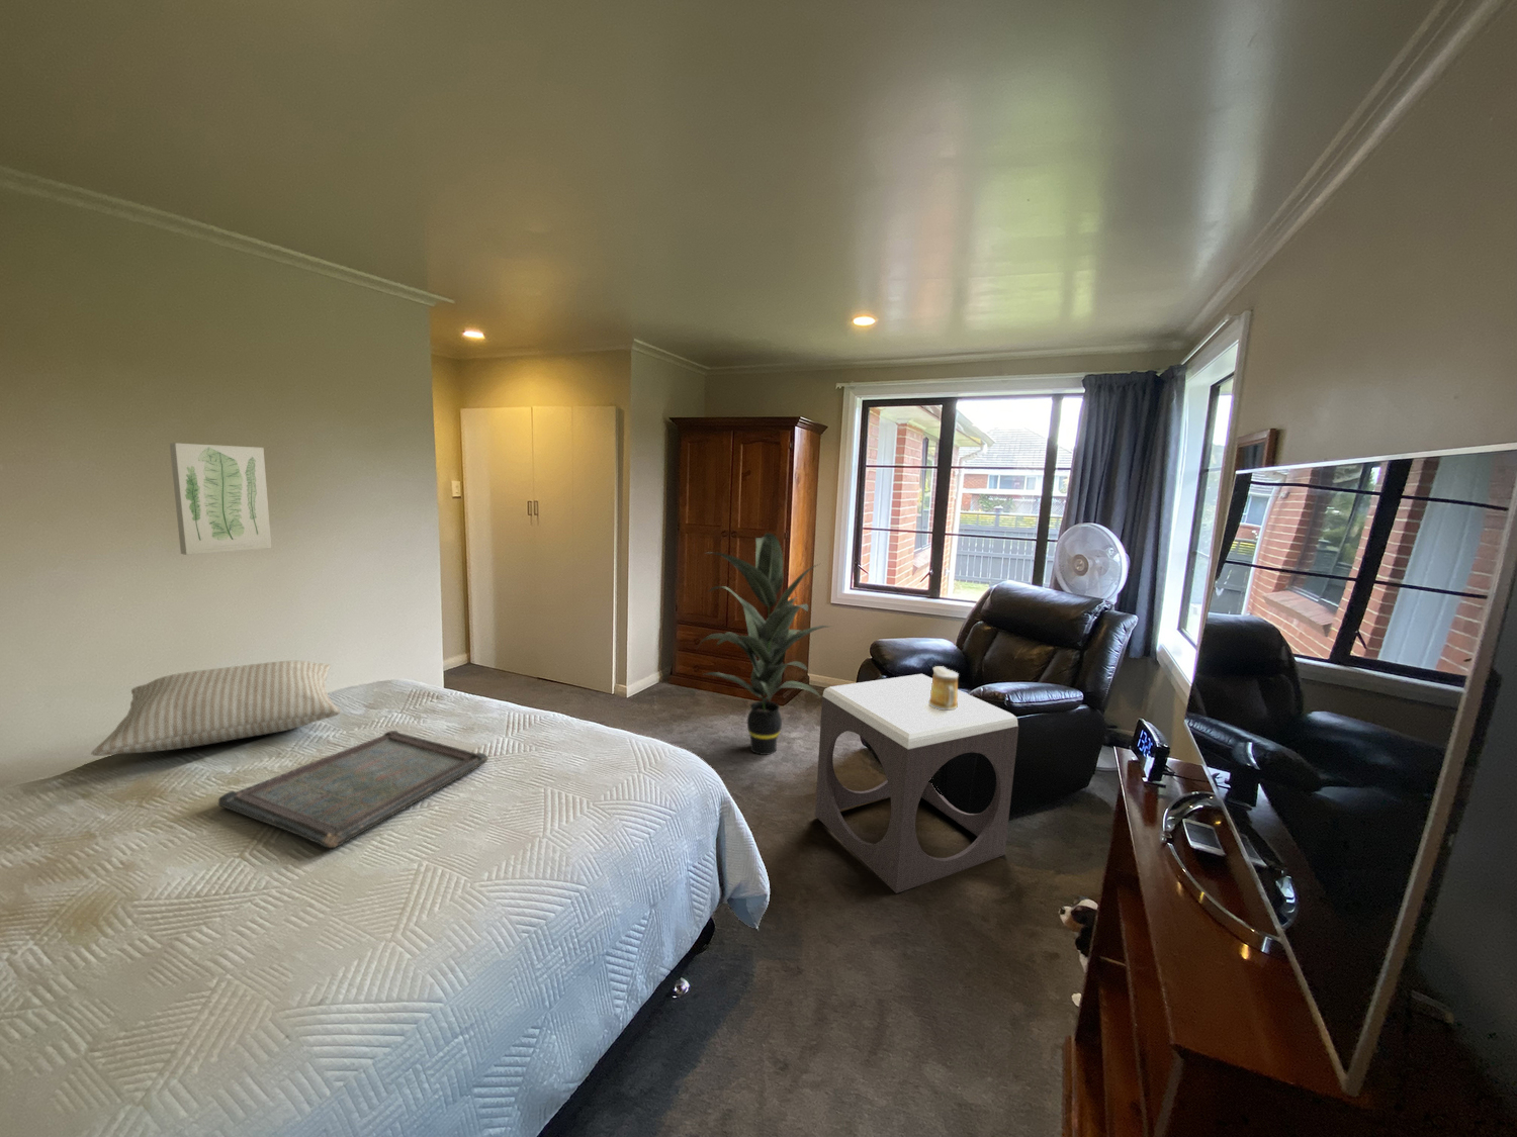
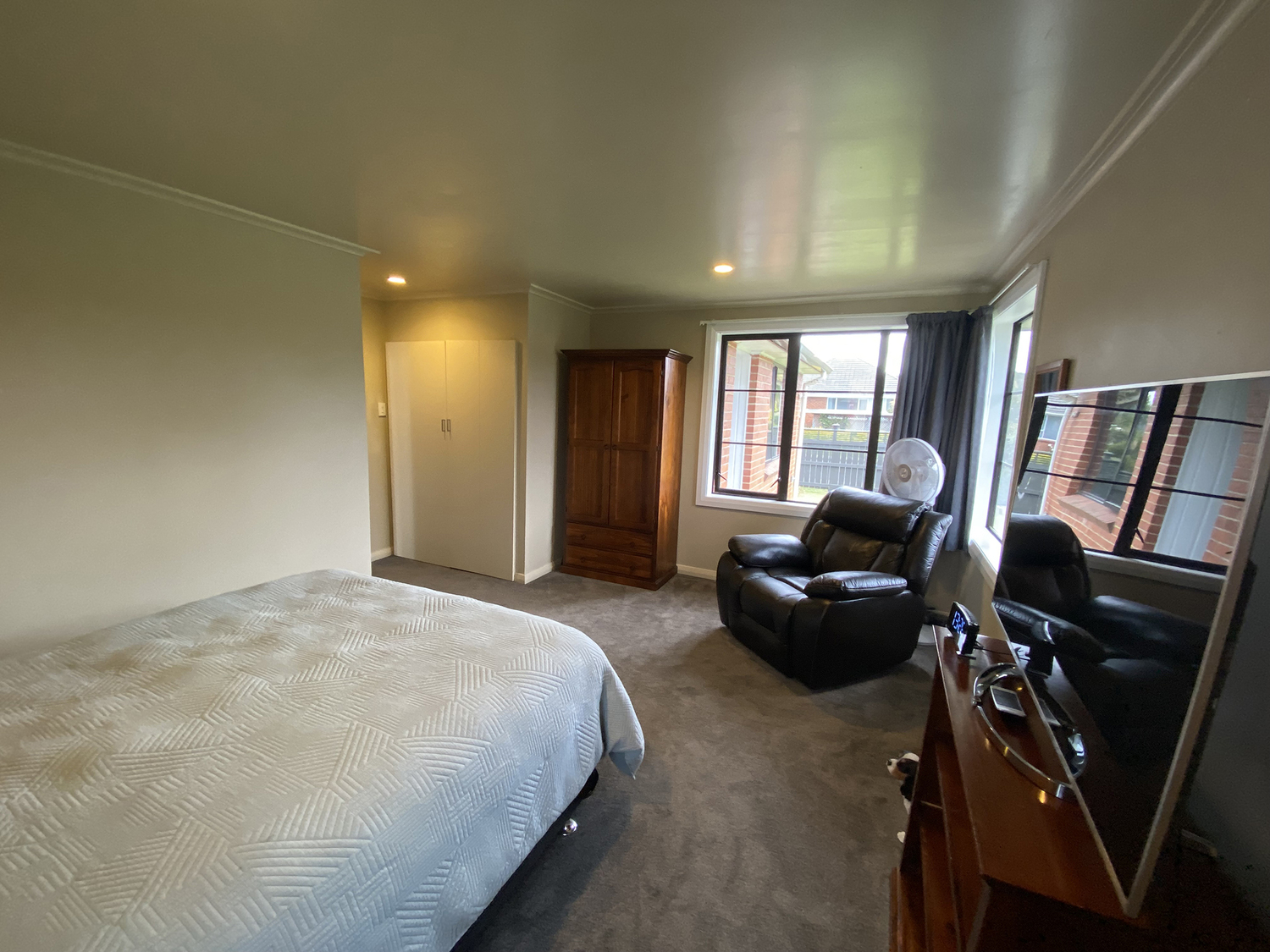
- mug (946, 687)
- serving tray (366, 779)
- indoor plant (762, 644)
- pillow (234, 700)
- wall art (223, 498)
- footstool (910, 767)
